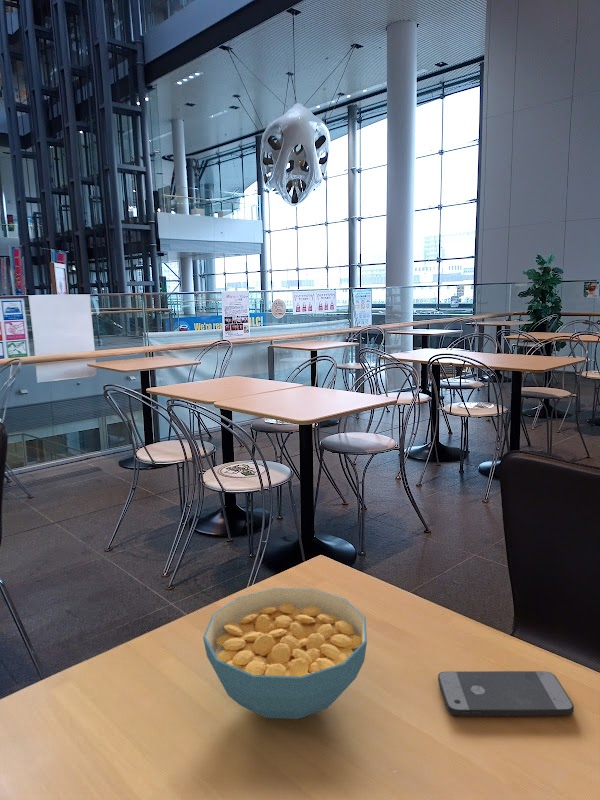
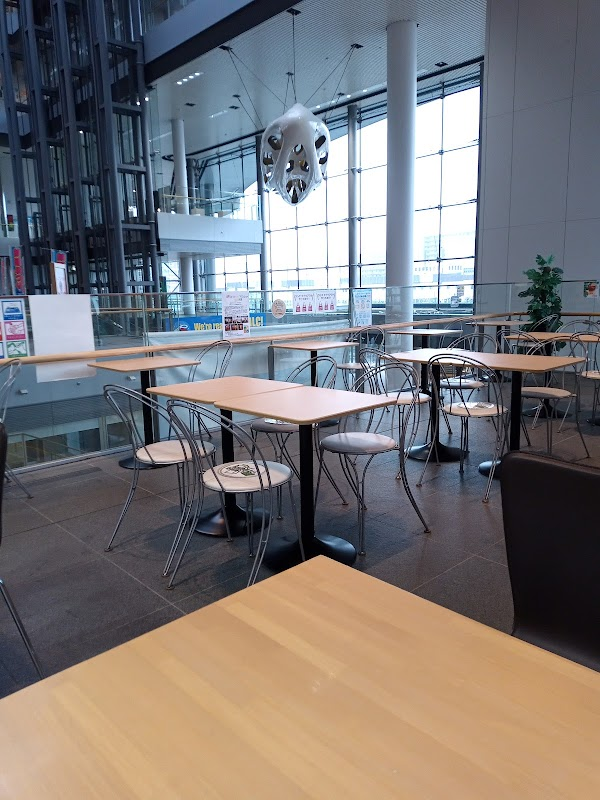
- smartphone (502, 692)
- cereal bowl (287, 663)
